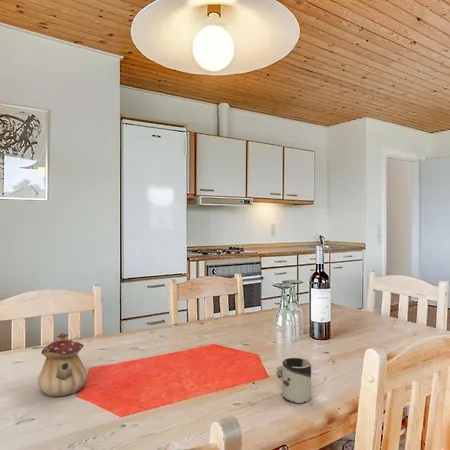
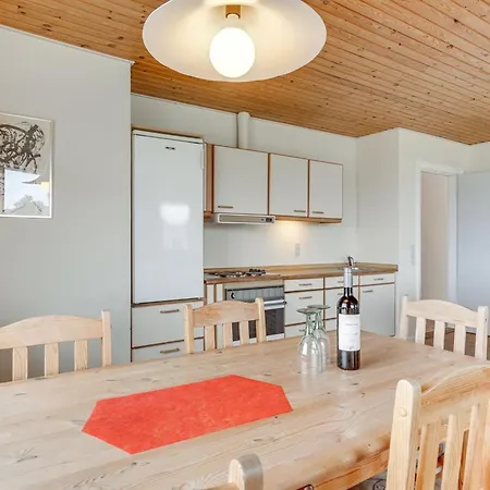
- cup (292, 378)
- teapot (62, 360)
